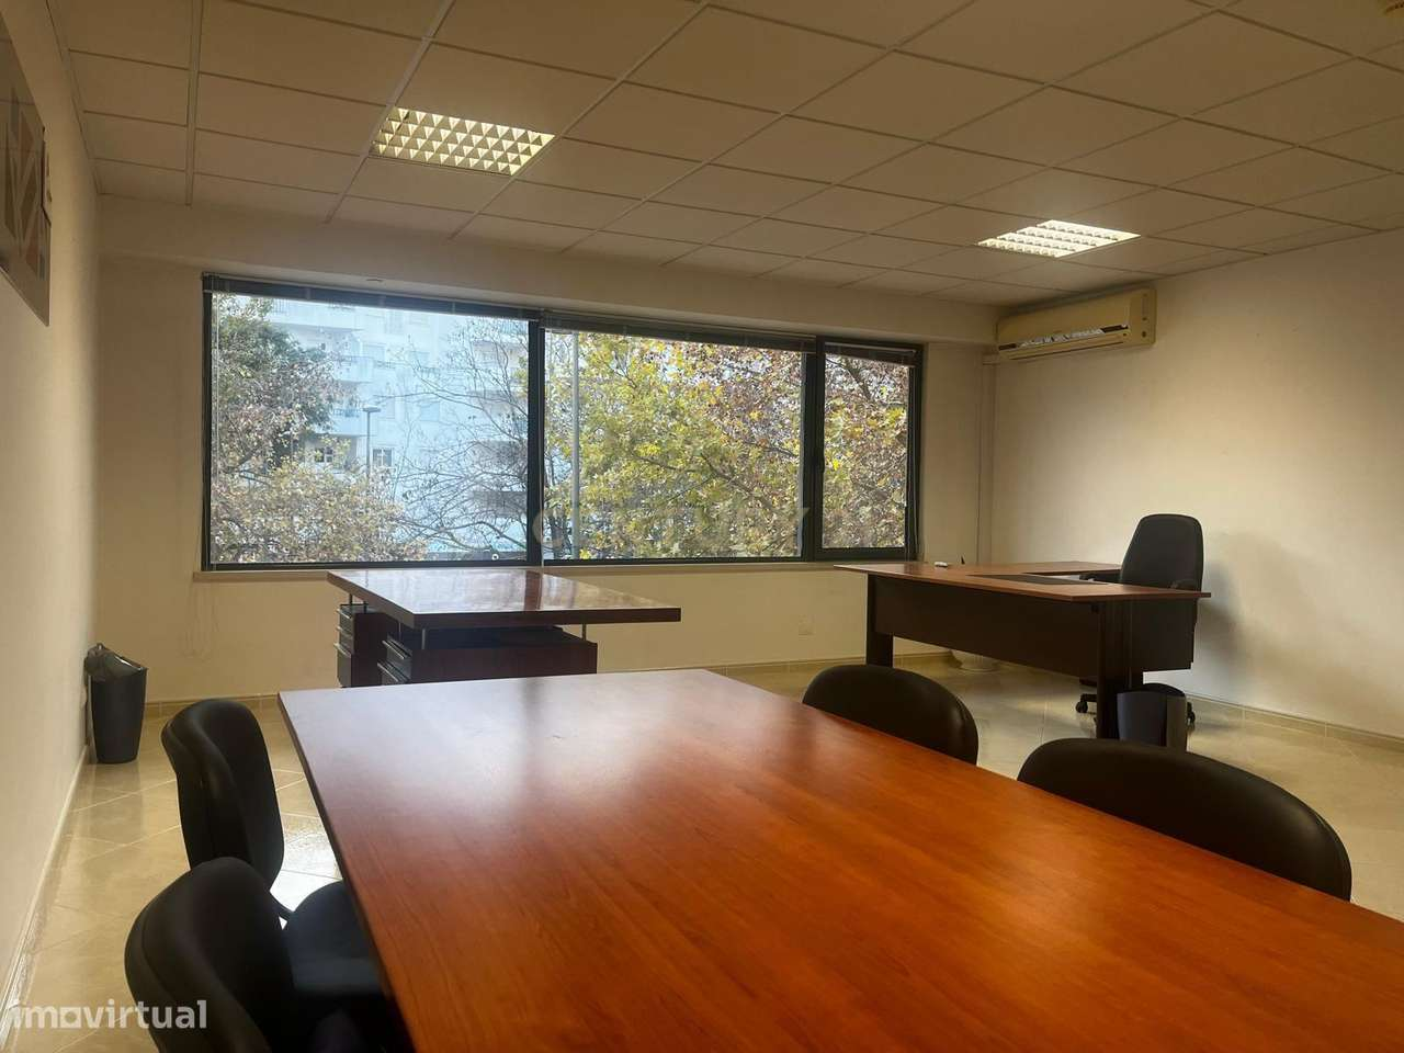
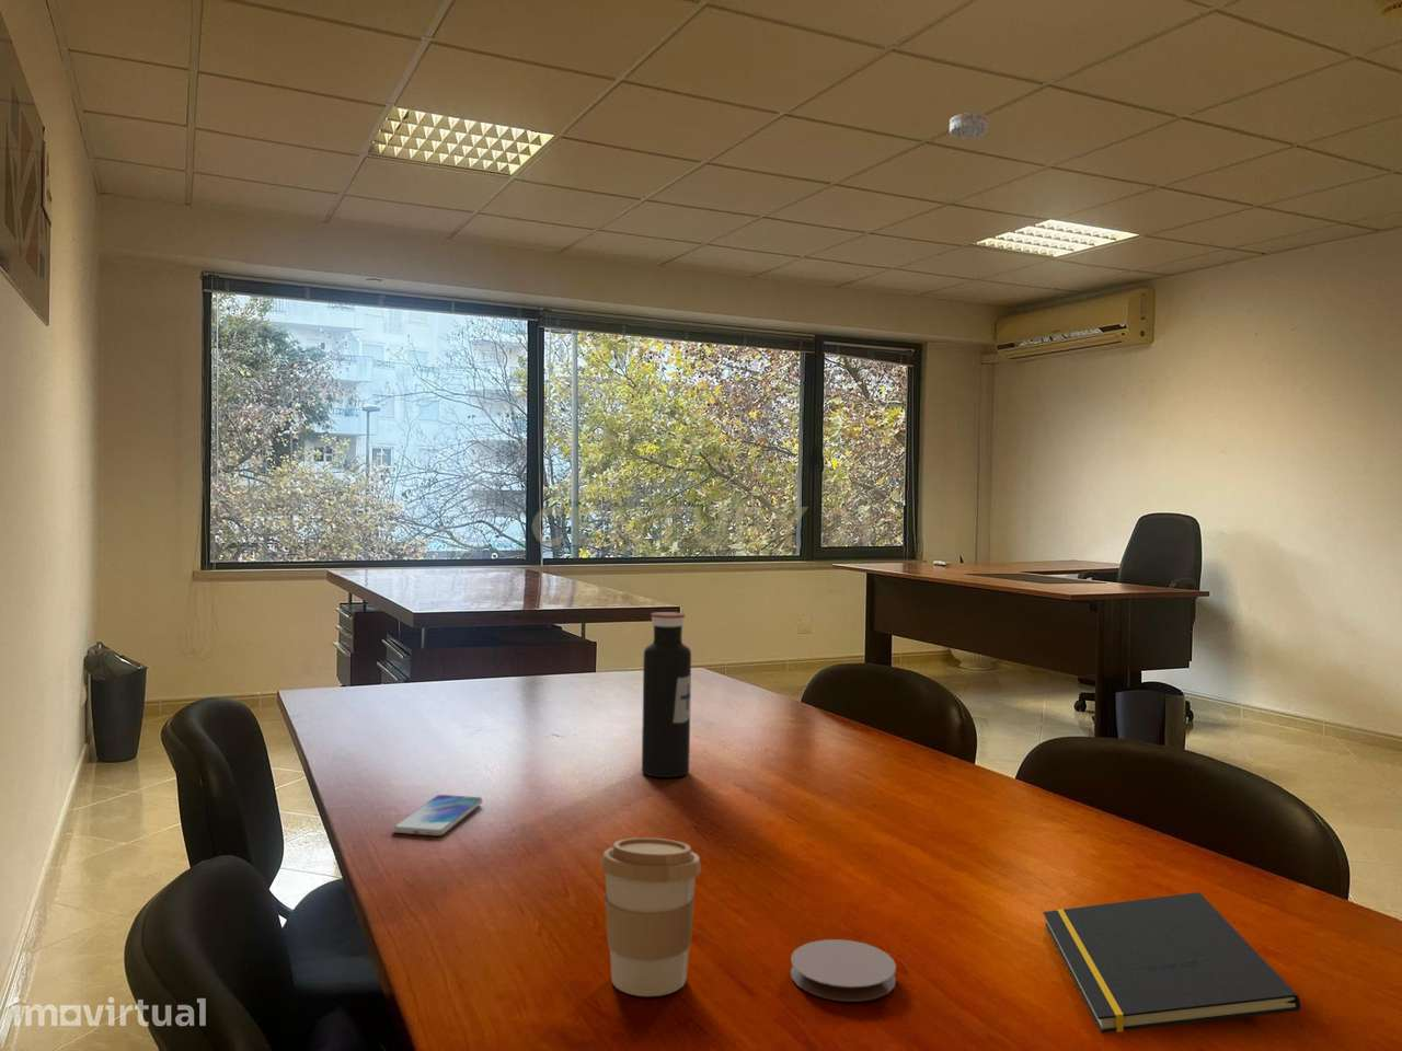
+ notepad (1156, 955)
+ coffee cup (649, 910)
+ coaster (842, 969)
+ smoke detector (968, 124)
+ smartphone (439, 814)
+ water bottle (666, 692)
